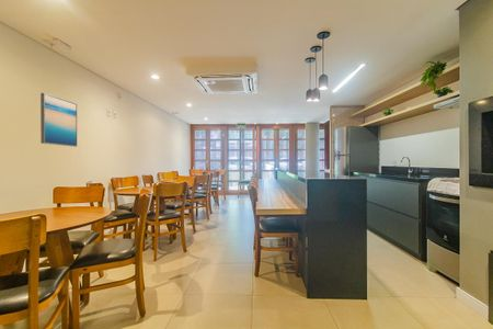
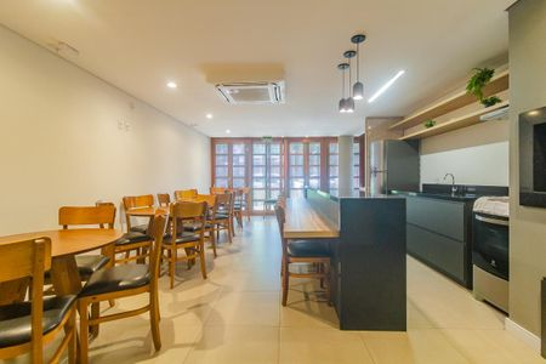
- wall art (60, 122)
